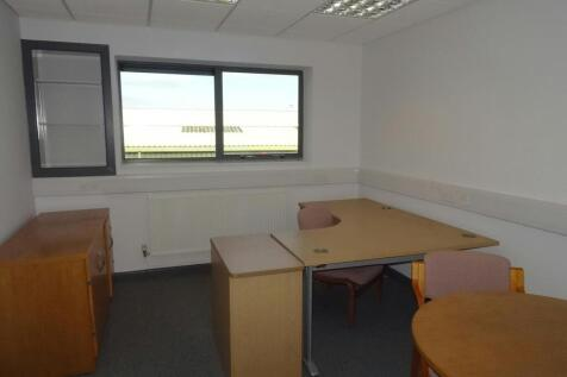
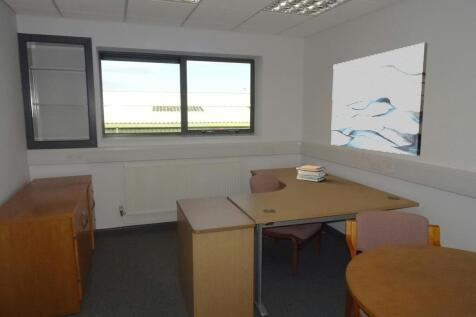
+ book stack (310, 173)
+ wall art (370, 103)
